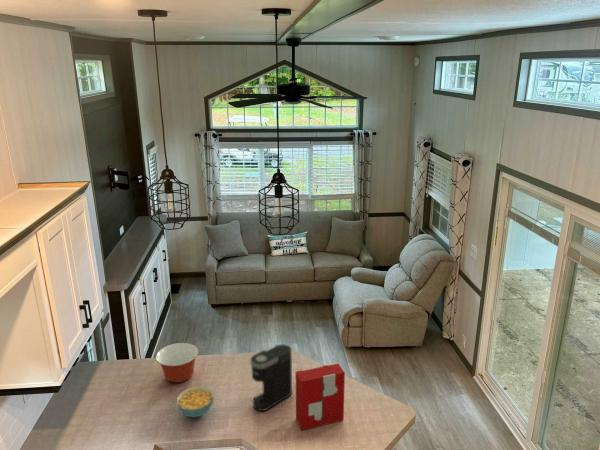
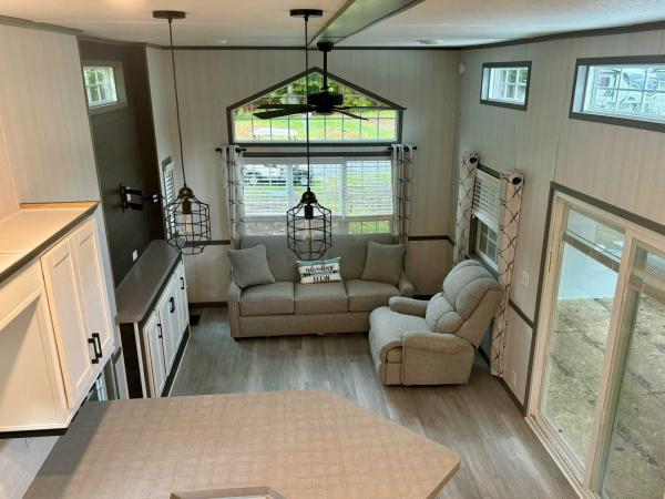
- mixing bowl (178, 365)
- cereal bowl (195, 405)
- cereal box (319, 395)
- coffee maker (271, 376)
